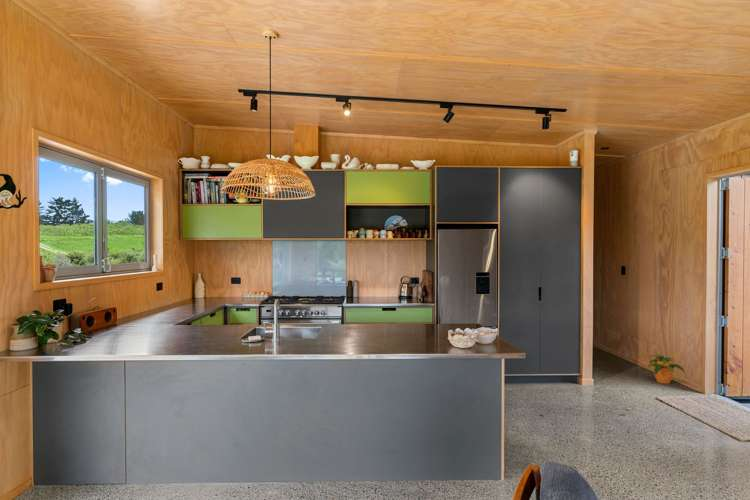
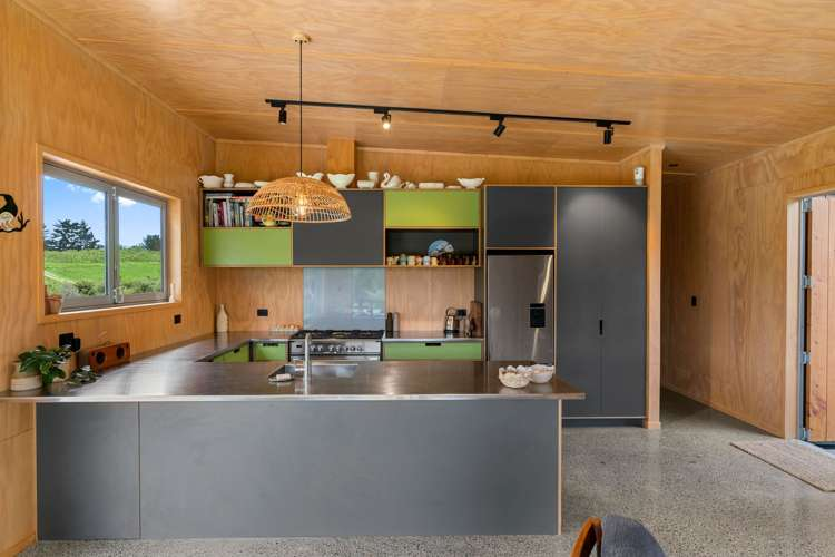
- potted plant (661, 367)
